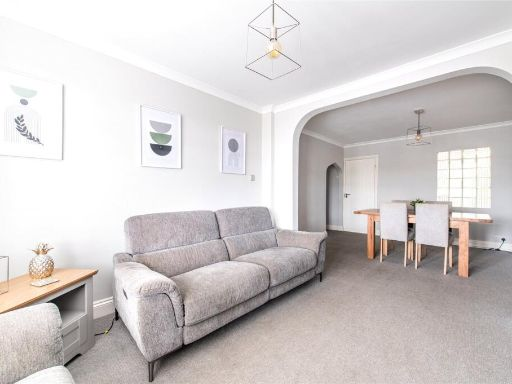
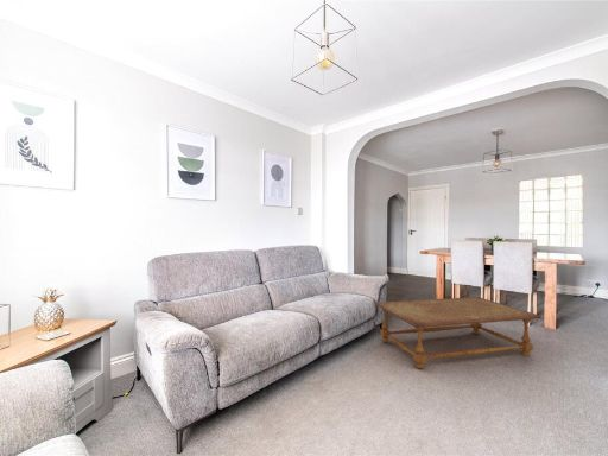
+ coffee table (451, 328)
